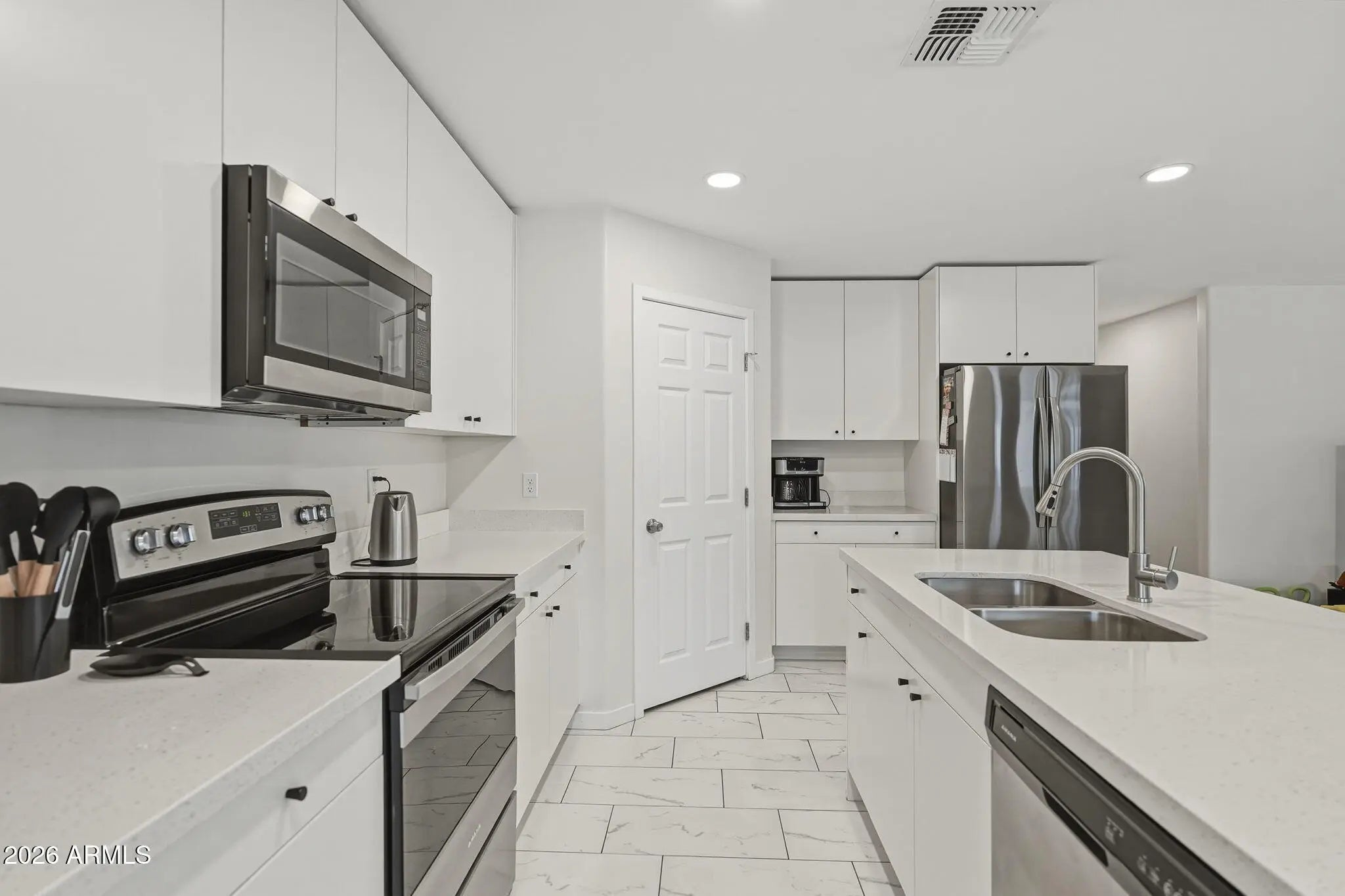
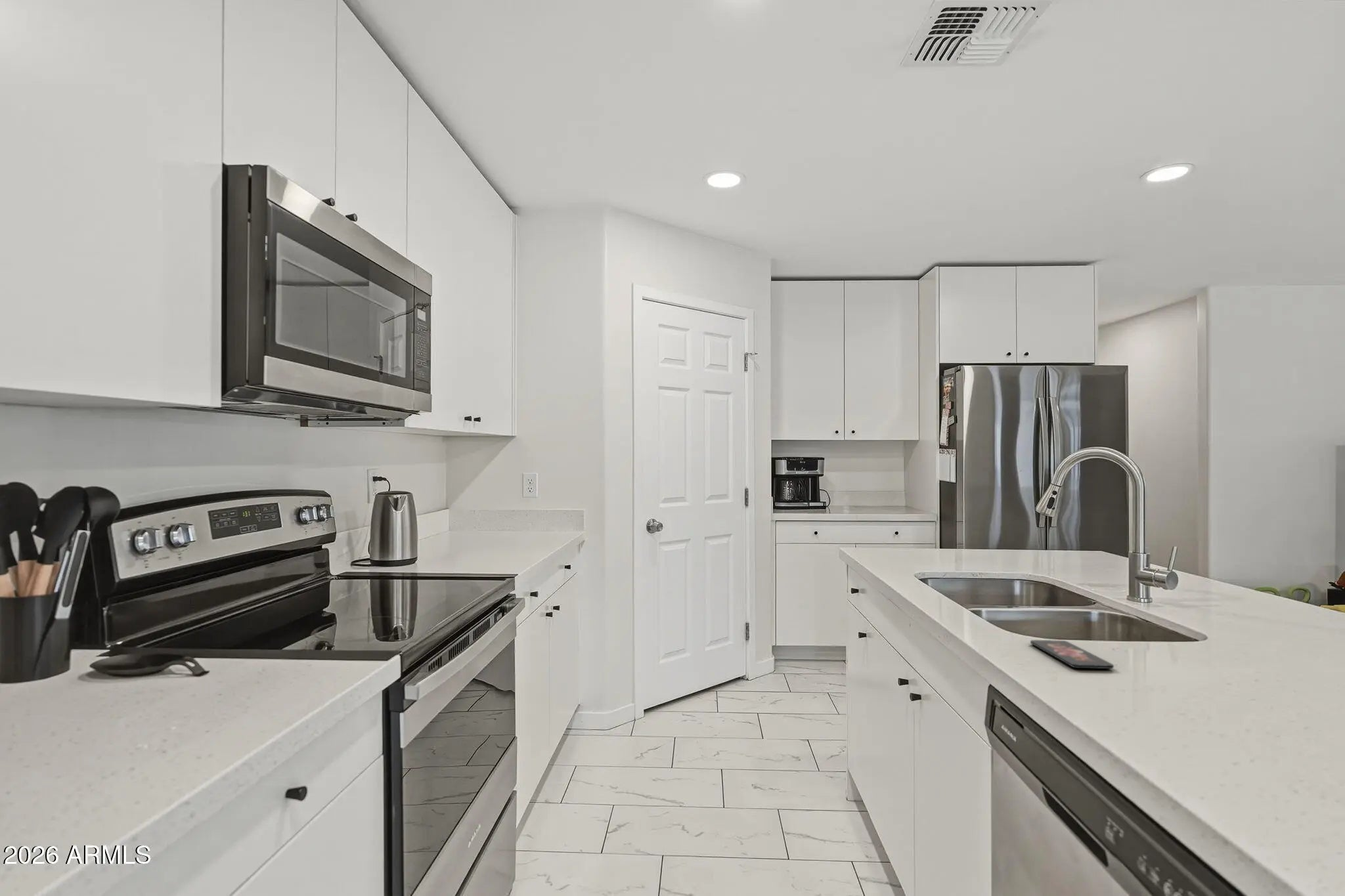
+ smartphone (1069, 653)
